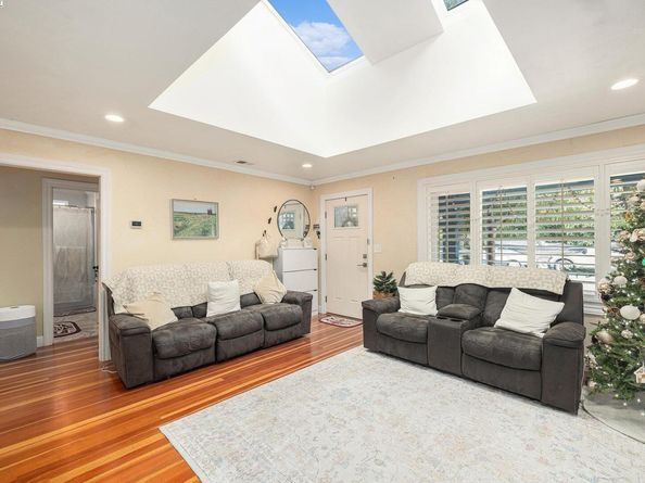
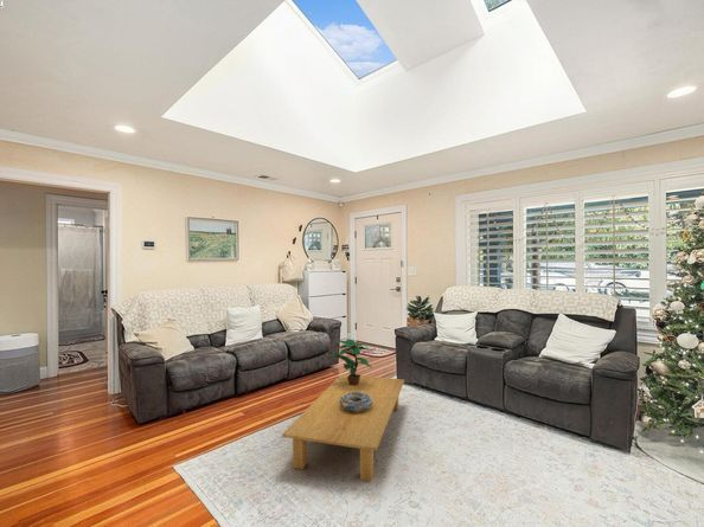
+ decorative bowl (356, 401)
+ coffee table (354, 417)
+ potted plant (351, 361)
